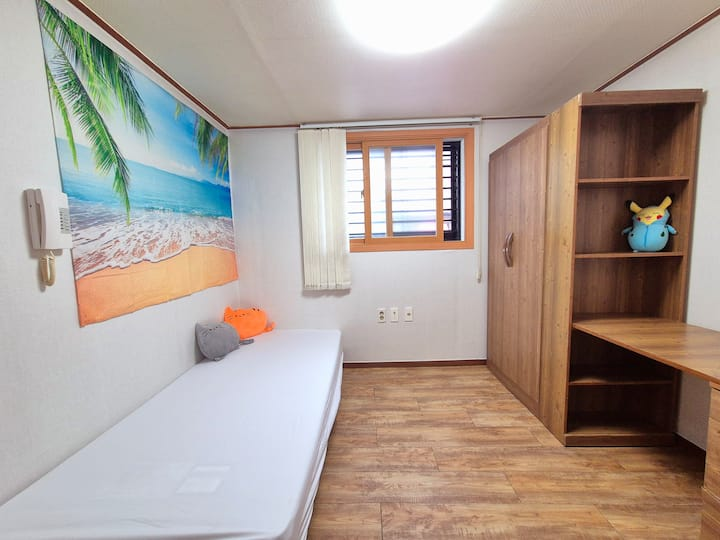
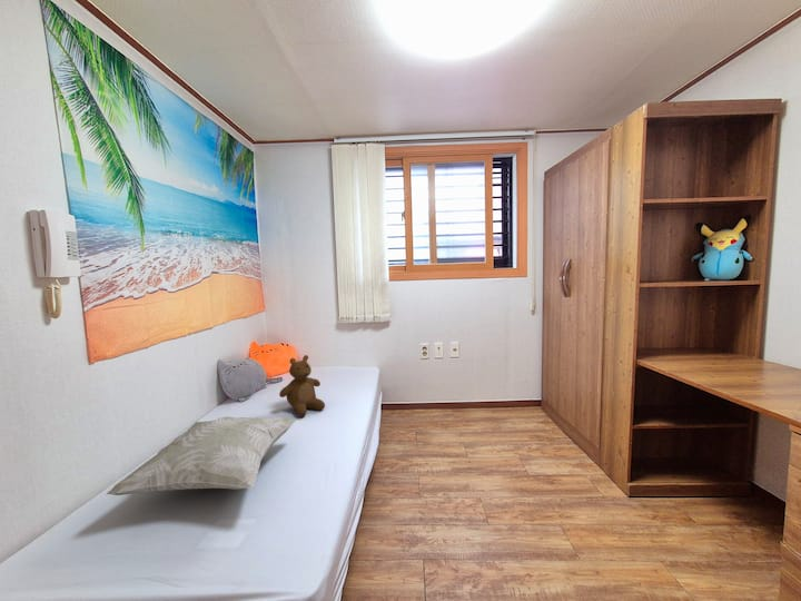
+ decorative pillow (218, 450)
+ teddy bear (304, 383)
